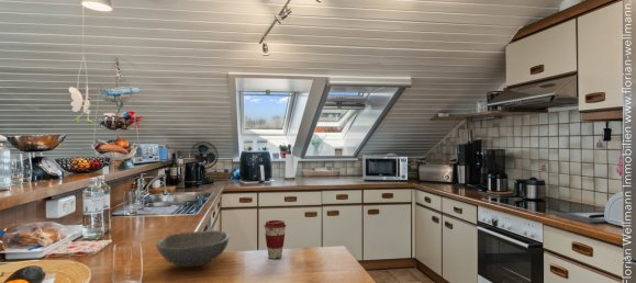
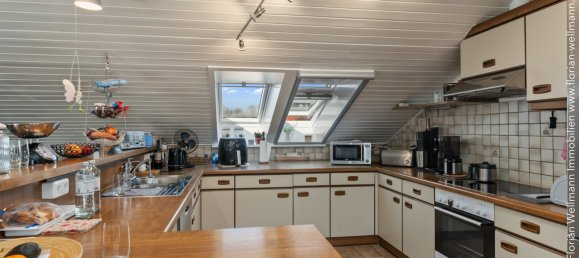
- bowl (193, 250)
- coffee cup (275, 239)
